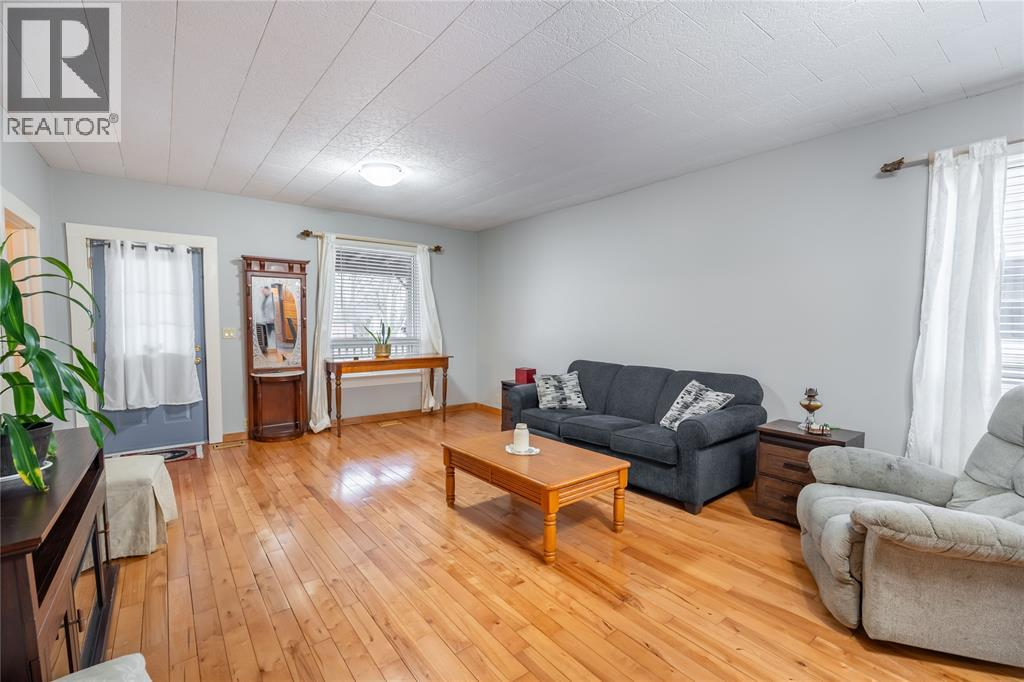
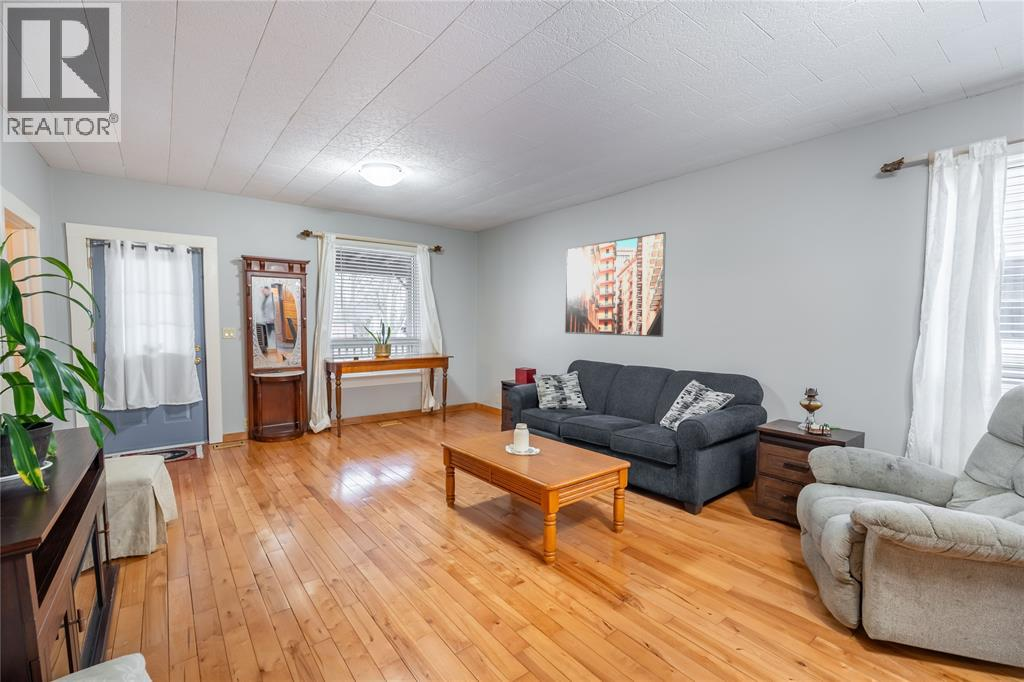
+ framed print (609, 288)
